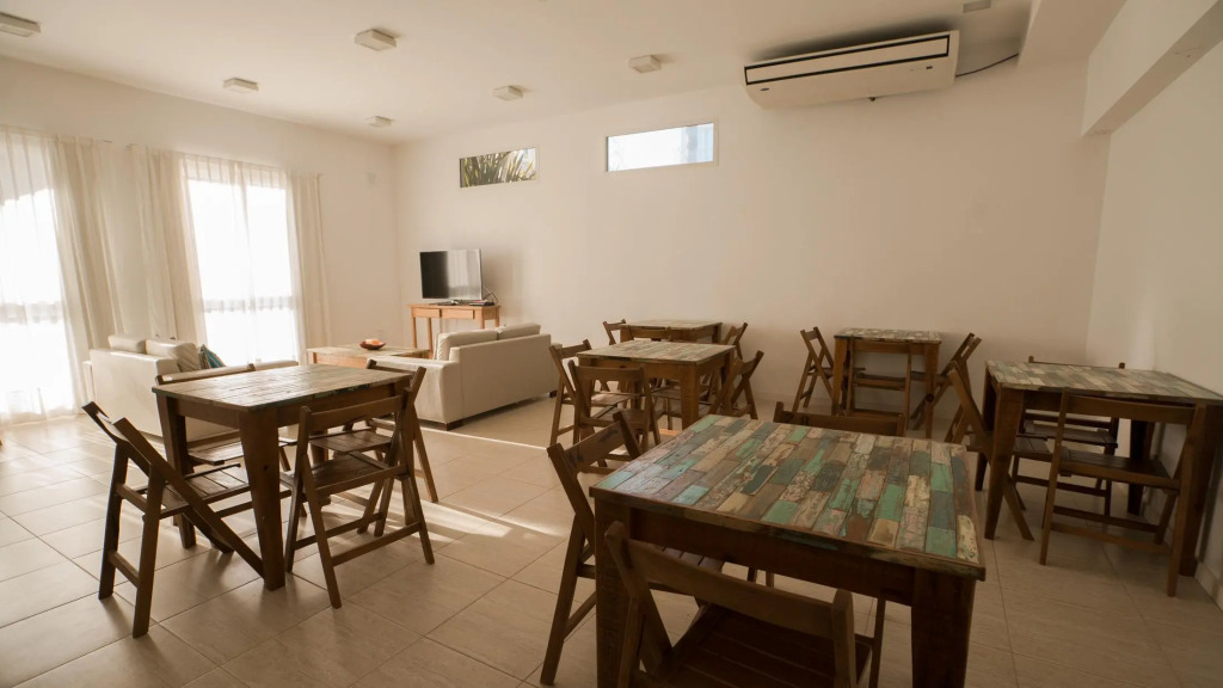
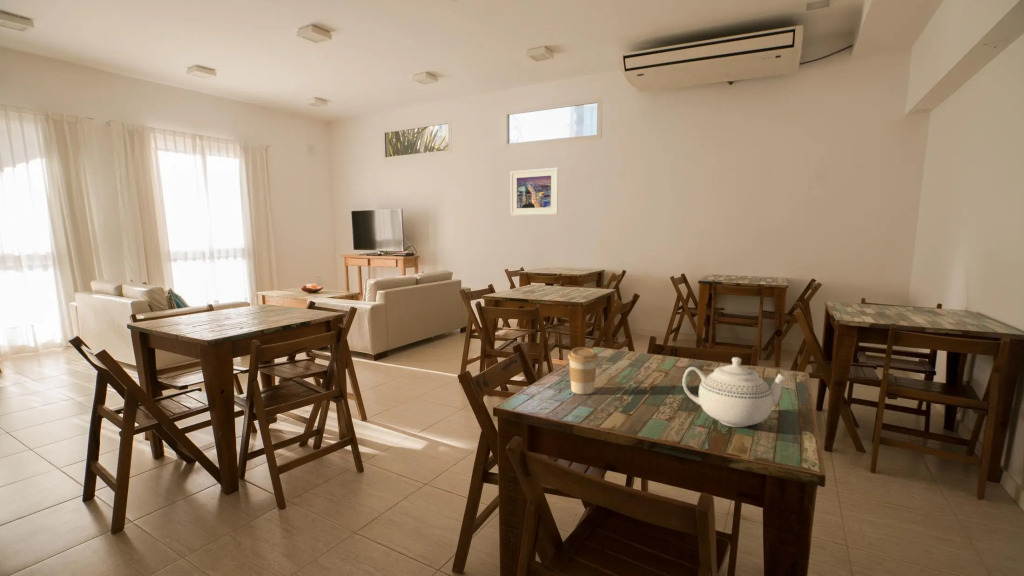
+ teapot (733, 389)
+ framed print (533, 192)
+ coffee cup (582, 370)
